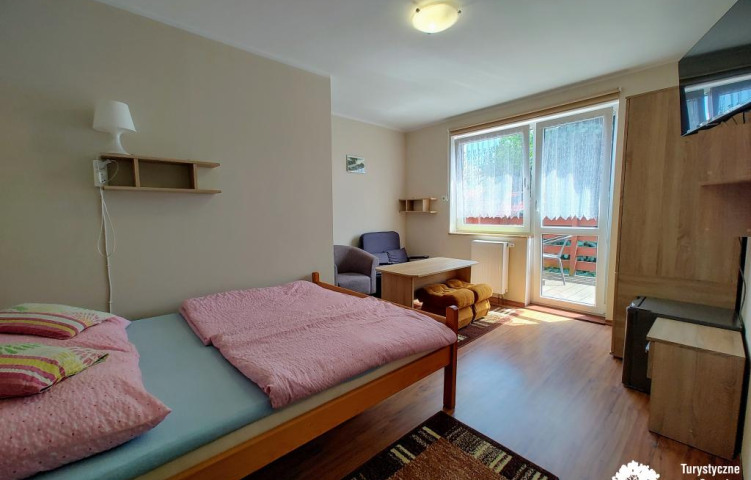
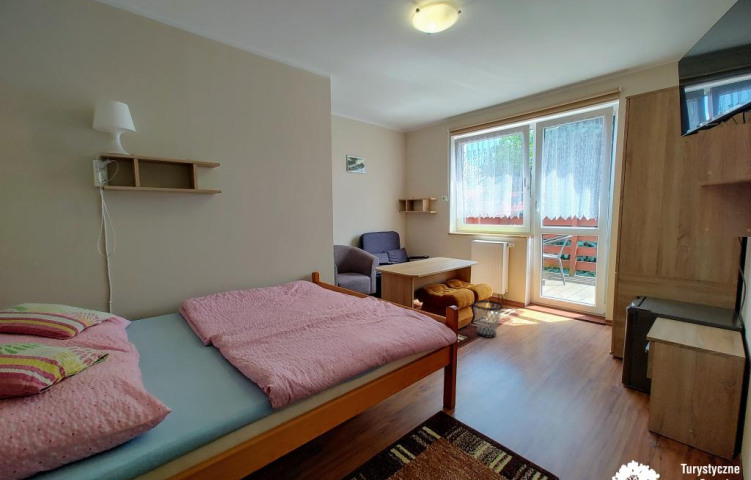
+ wastebasket (485, 319)
